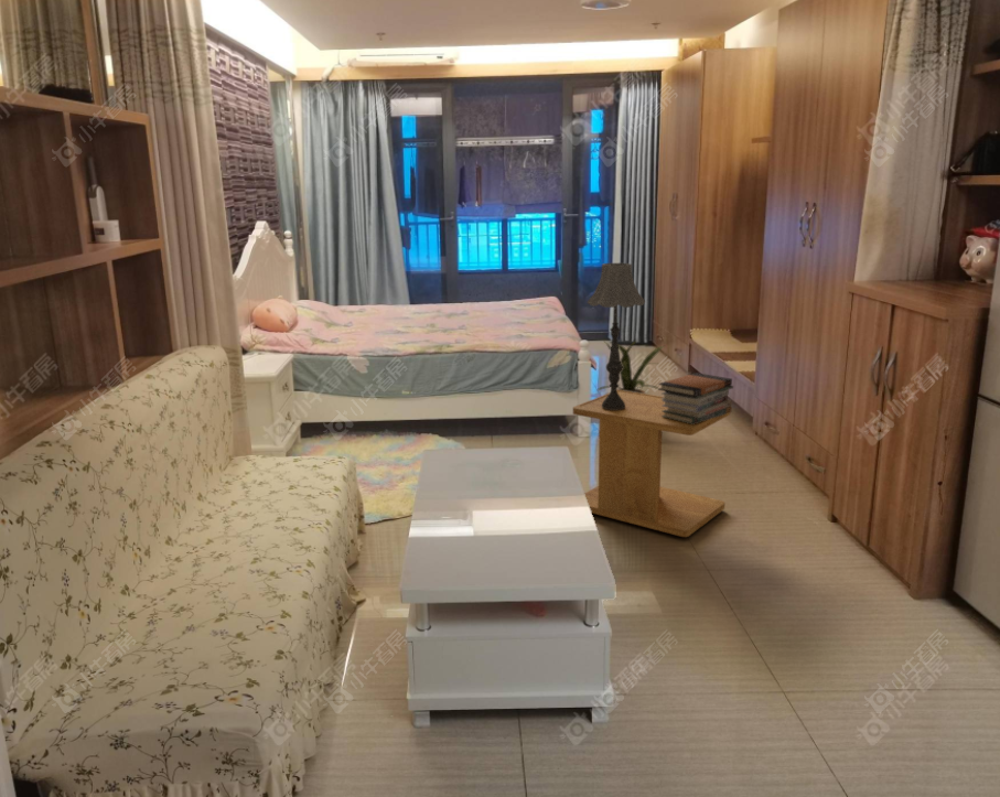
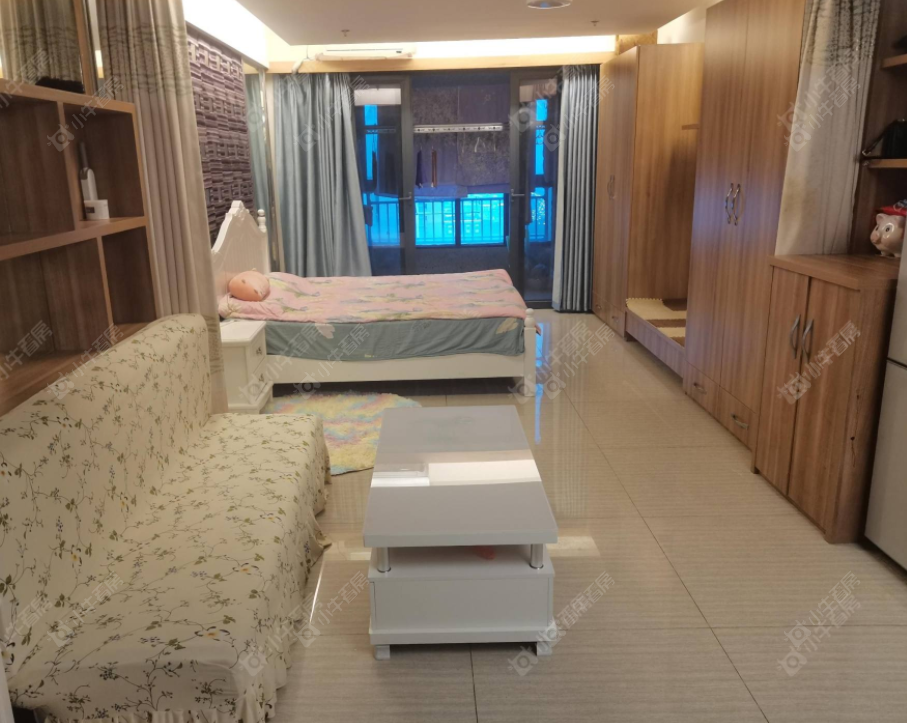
- house plant (633, 384)
- side table (649, 460)
- table lamp (614, 336)
- book stack (696, 397)
